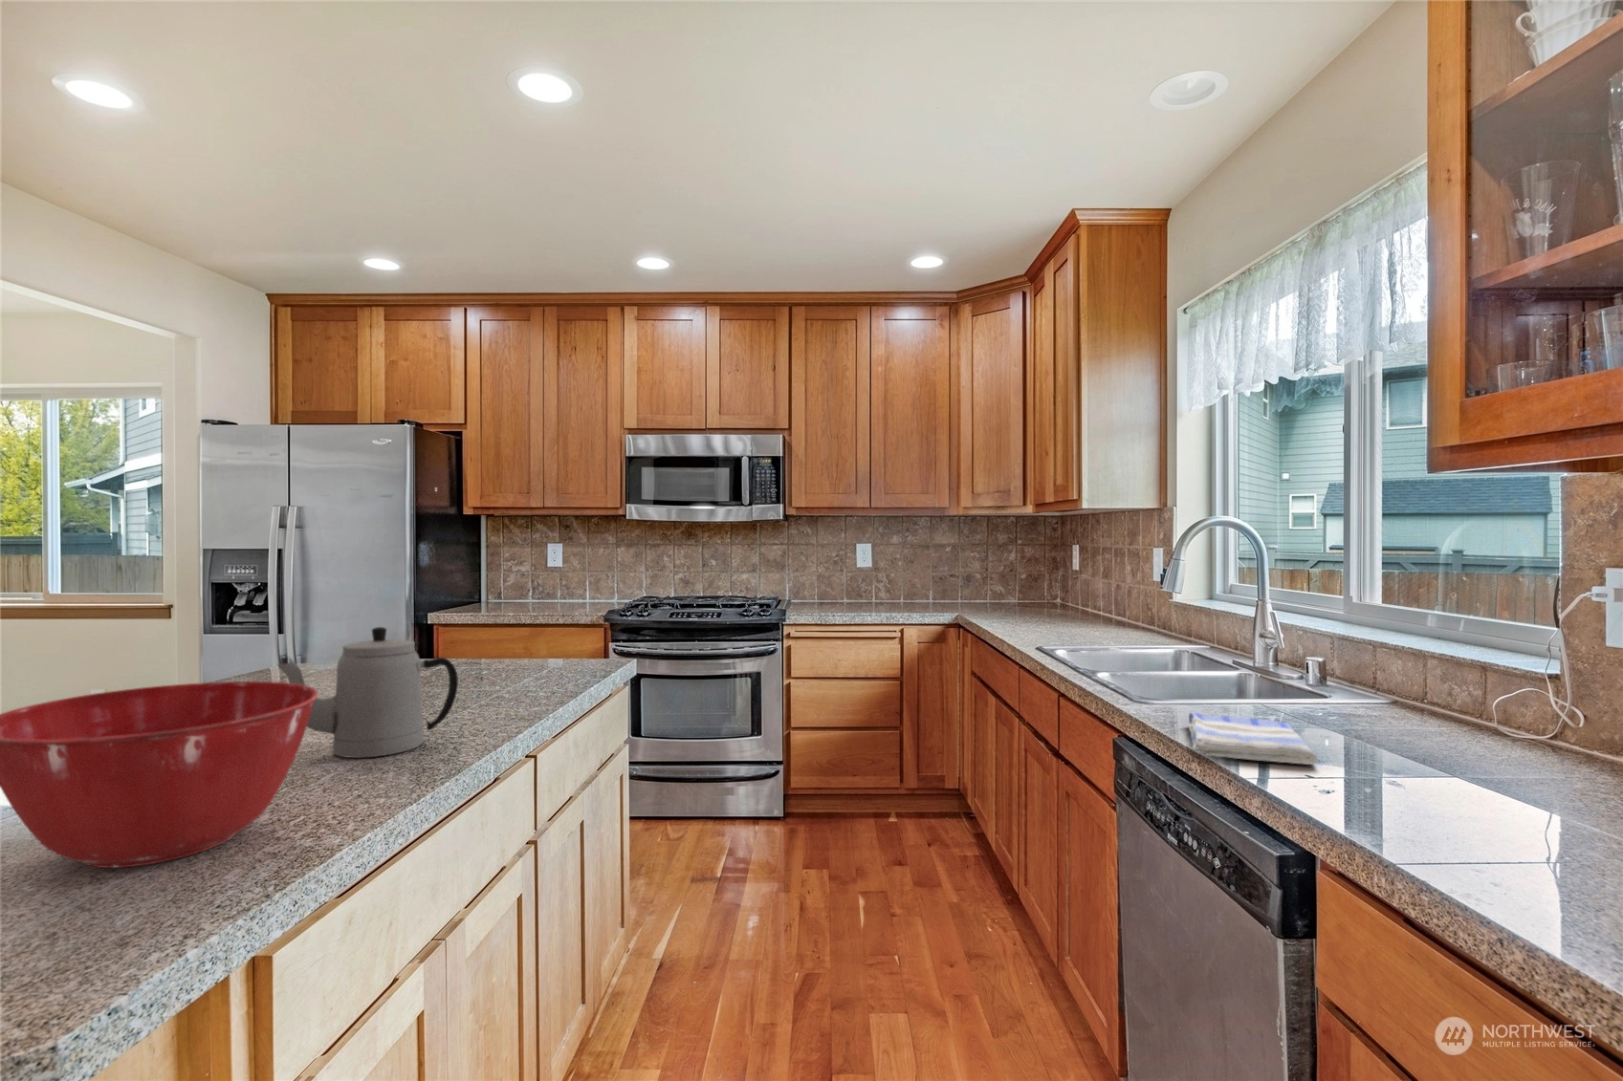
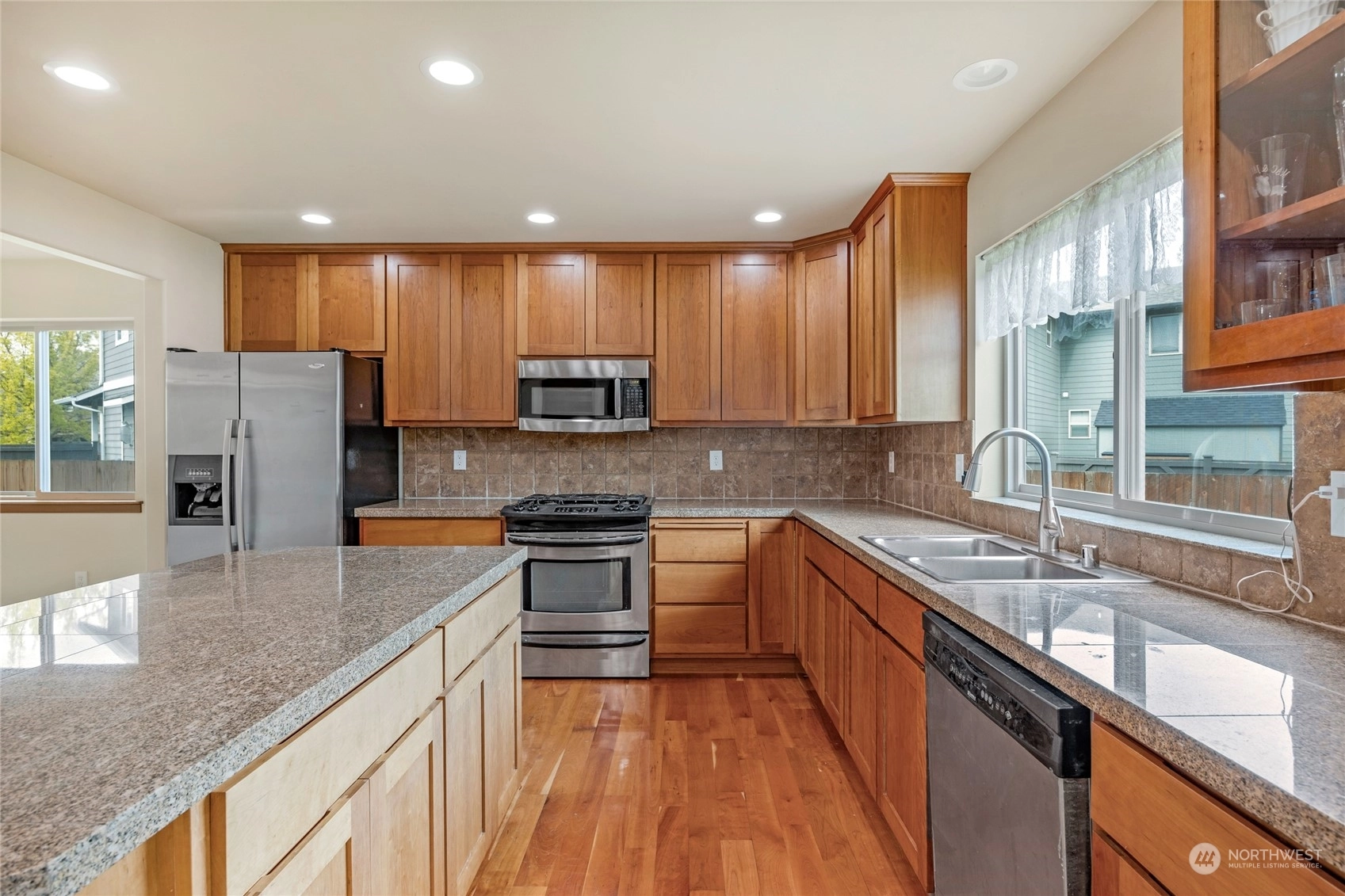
- dish towel (1245, 735)
- mixing bowl (164, 772)
- teapot (372, 688)
